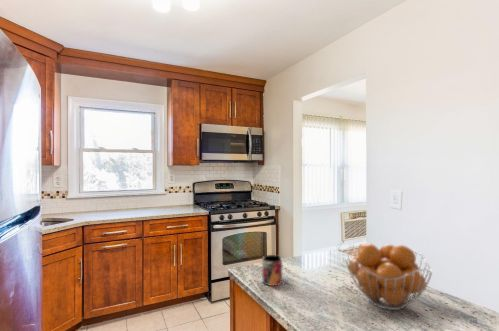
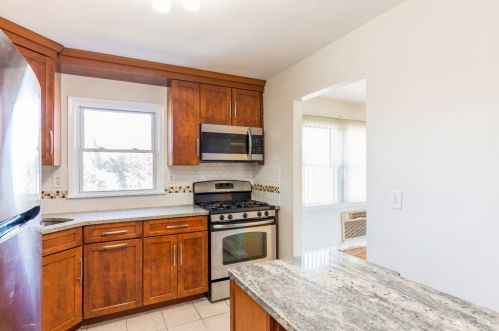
- mug (274, 268)
- fruit basket (386, 272)
